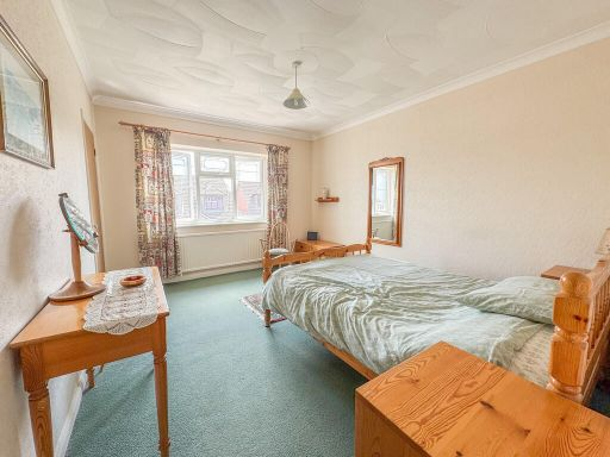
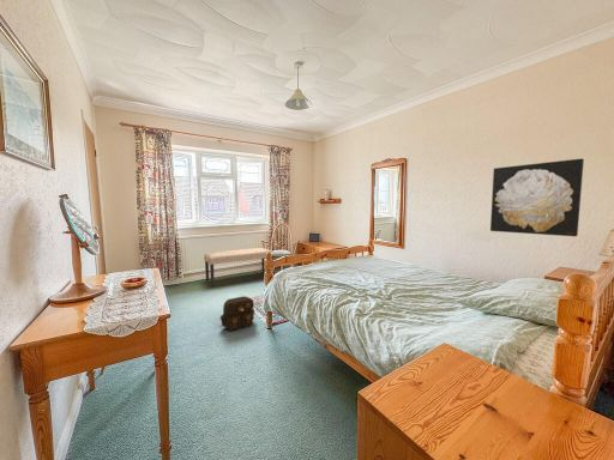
+ bench (240, 260)
+ wall art (531, 199)
+ backpack (237, 311)
